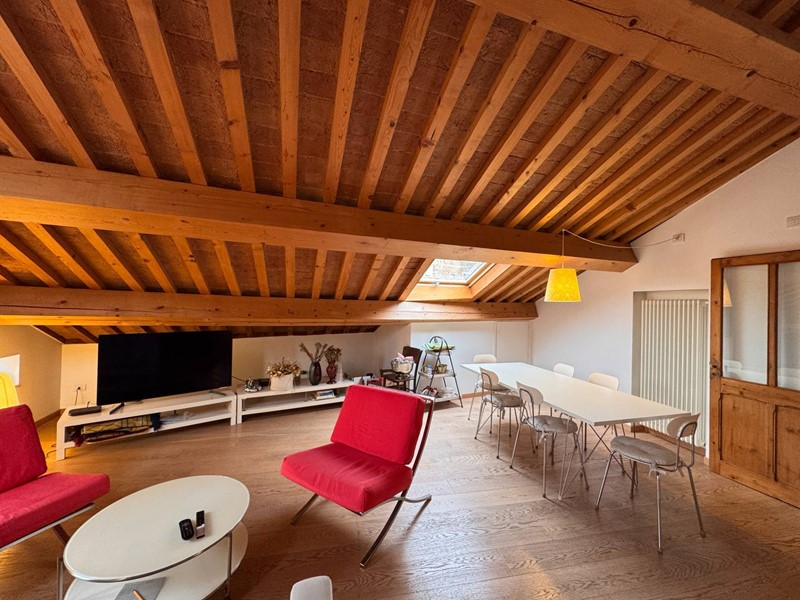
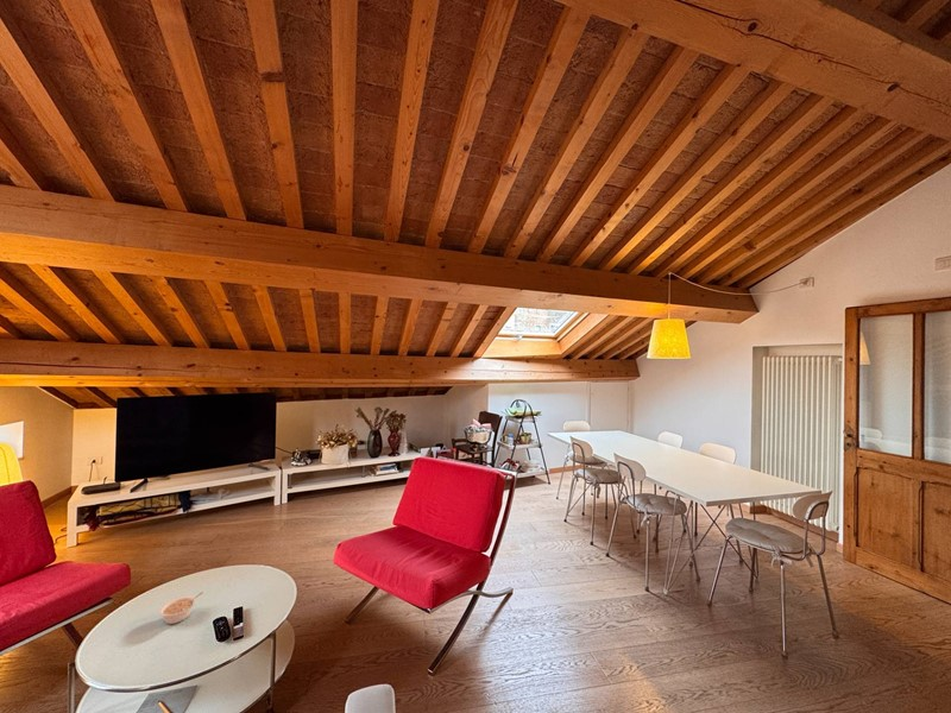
+ legume (178, 608)
